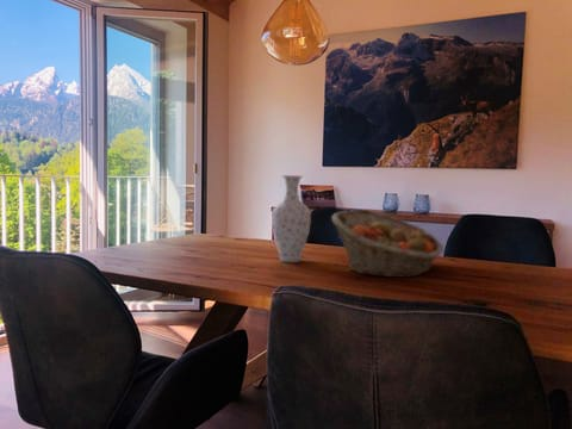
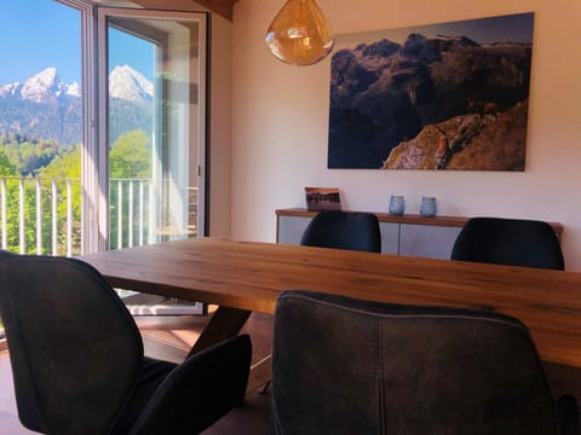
- vase (291, 218)
- fruit basket (386, 241)
